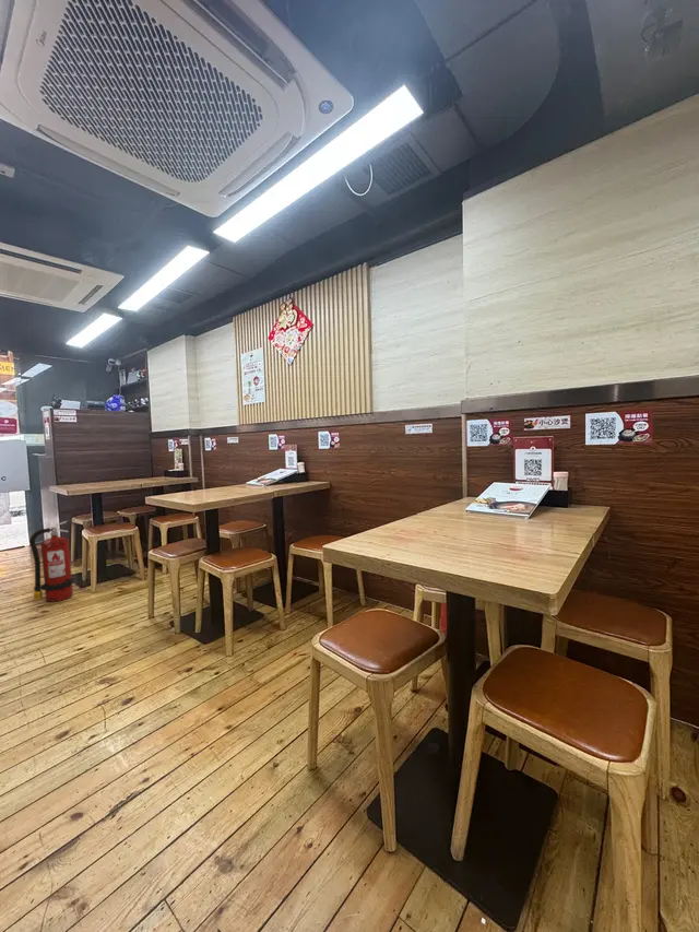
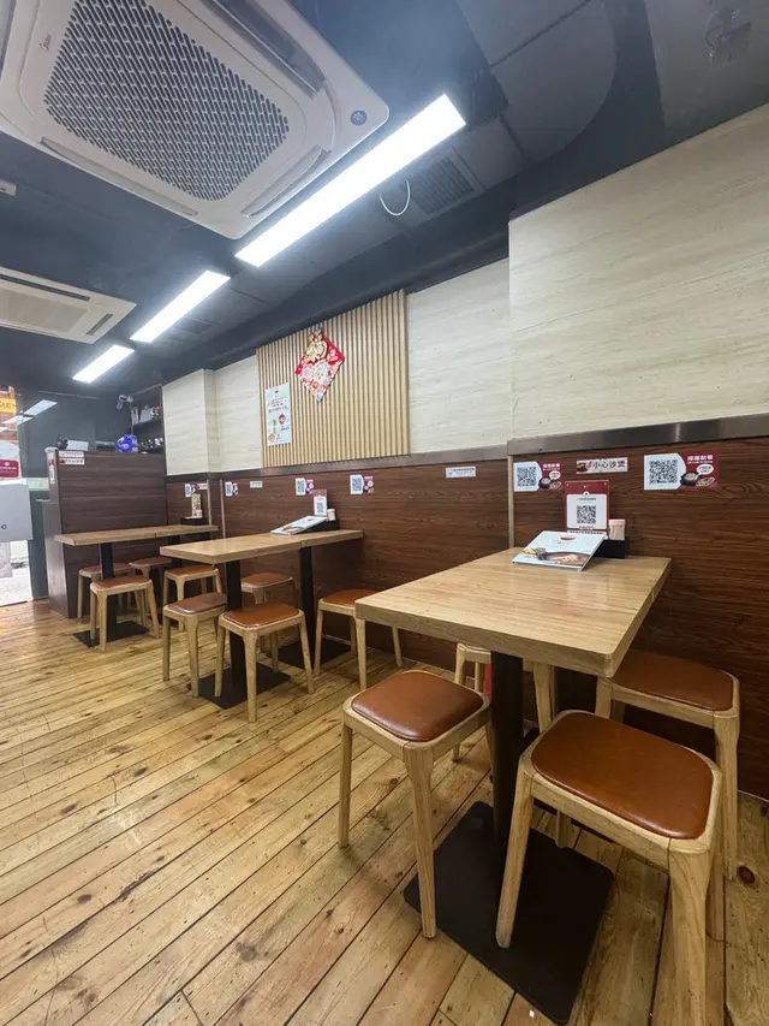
- fire extinguisher (51, 561)
